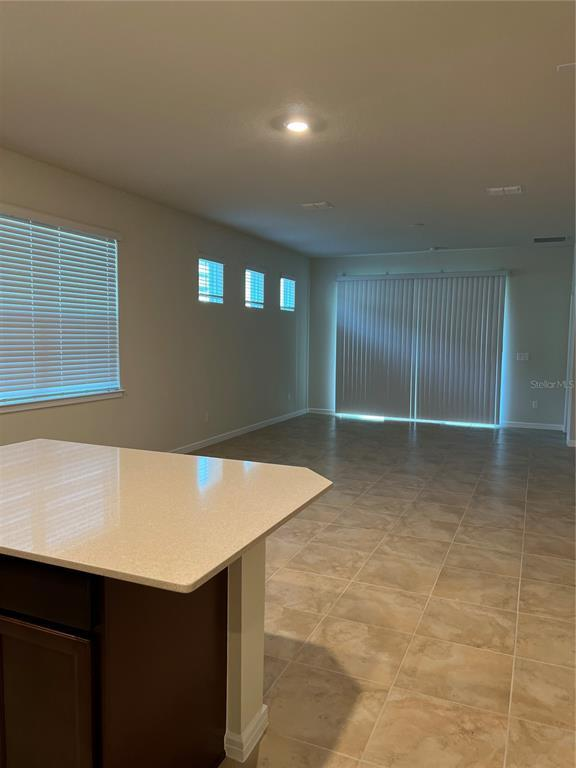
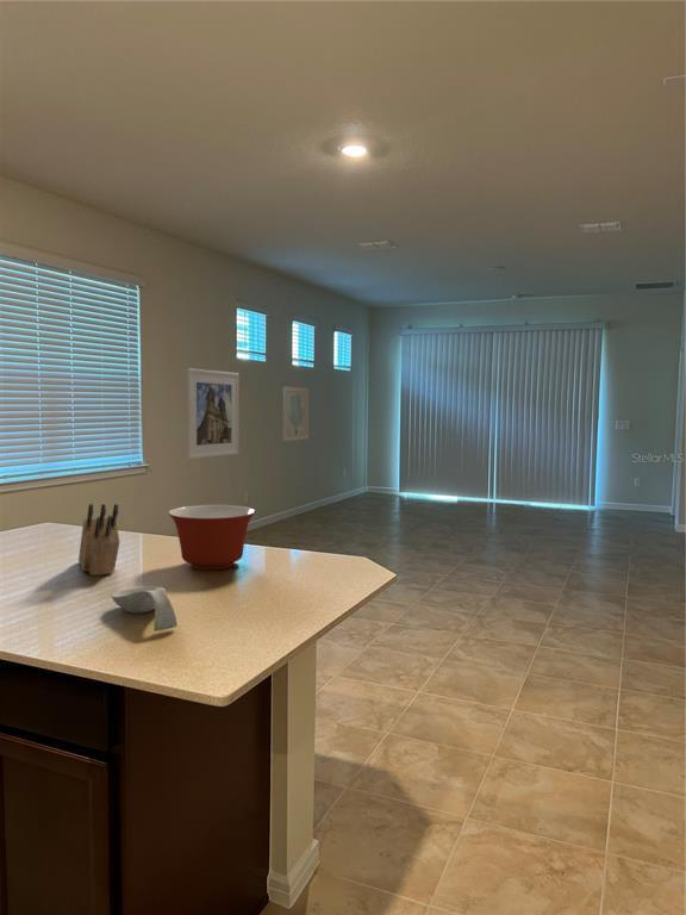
+ mixing bowl (212, 537)
+ wall art (295, 413)
+ spoon rest (148, 599)
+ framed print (213, 413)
+ knife block (99, 534)
